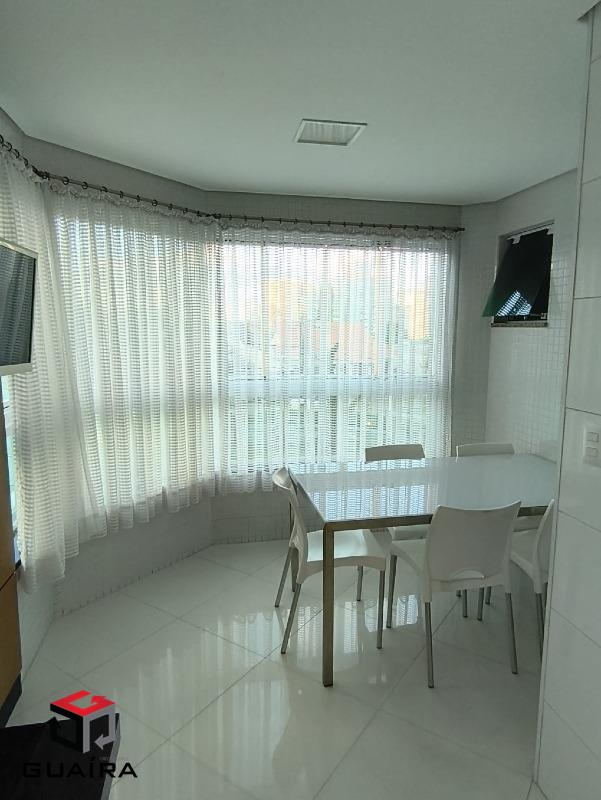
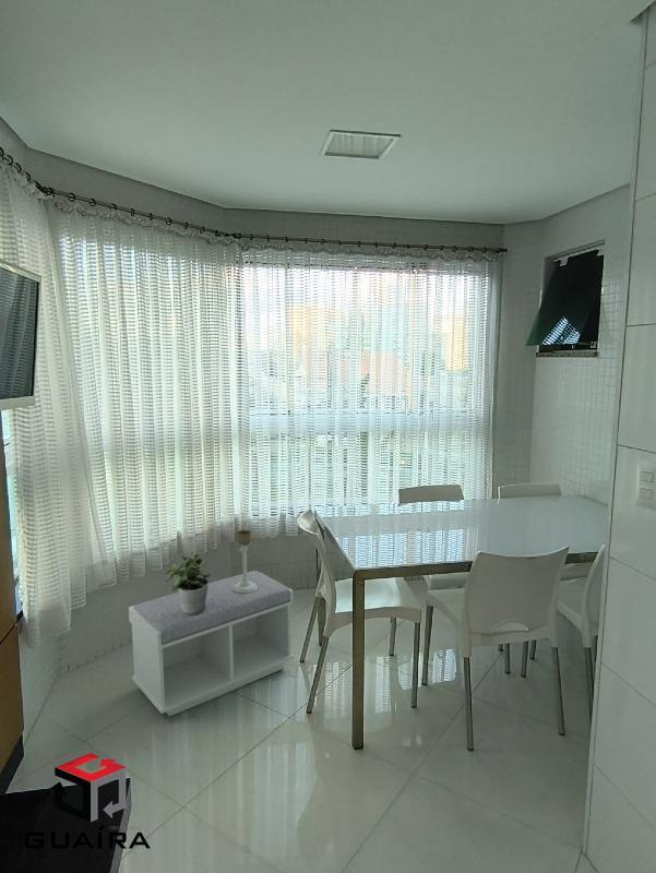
+ potted plant (186, 582)
+ candle holder (244, 560)
+ bench (215, 636)
